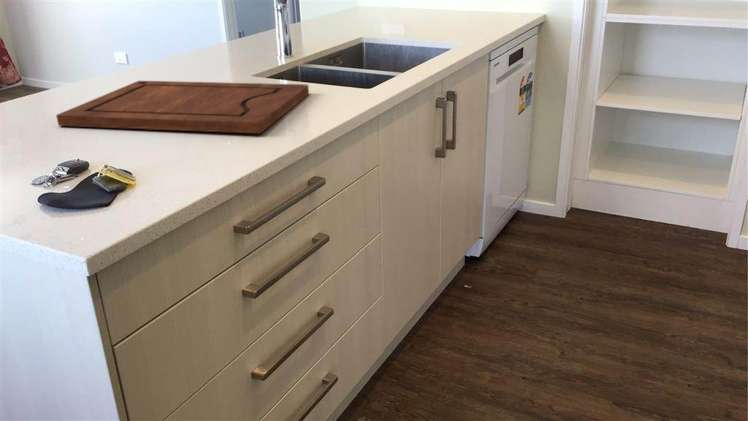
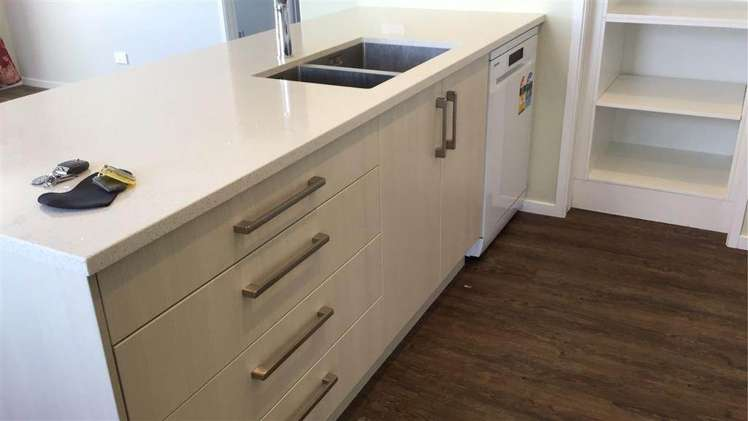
- cutting board (191, 103)
